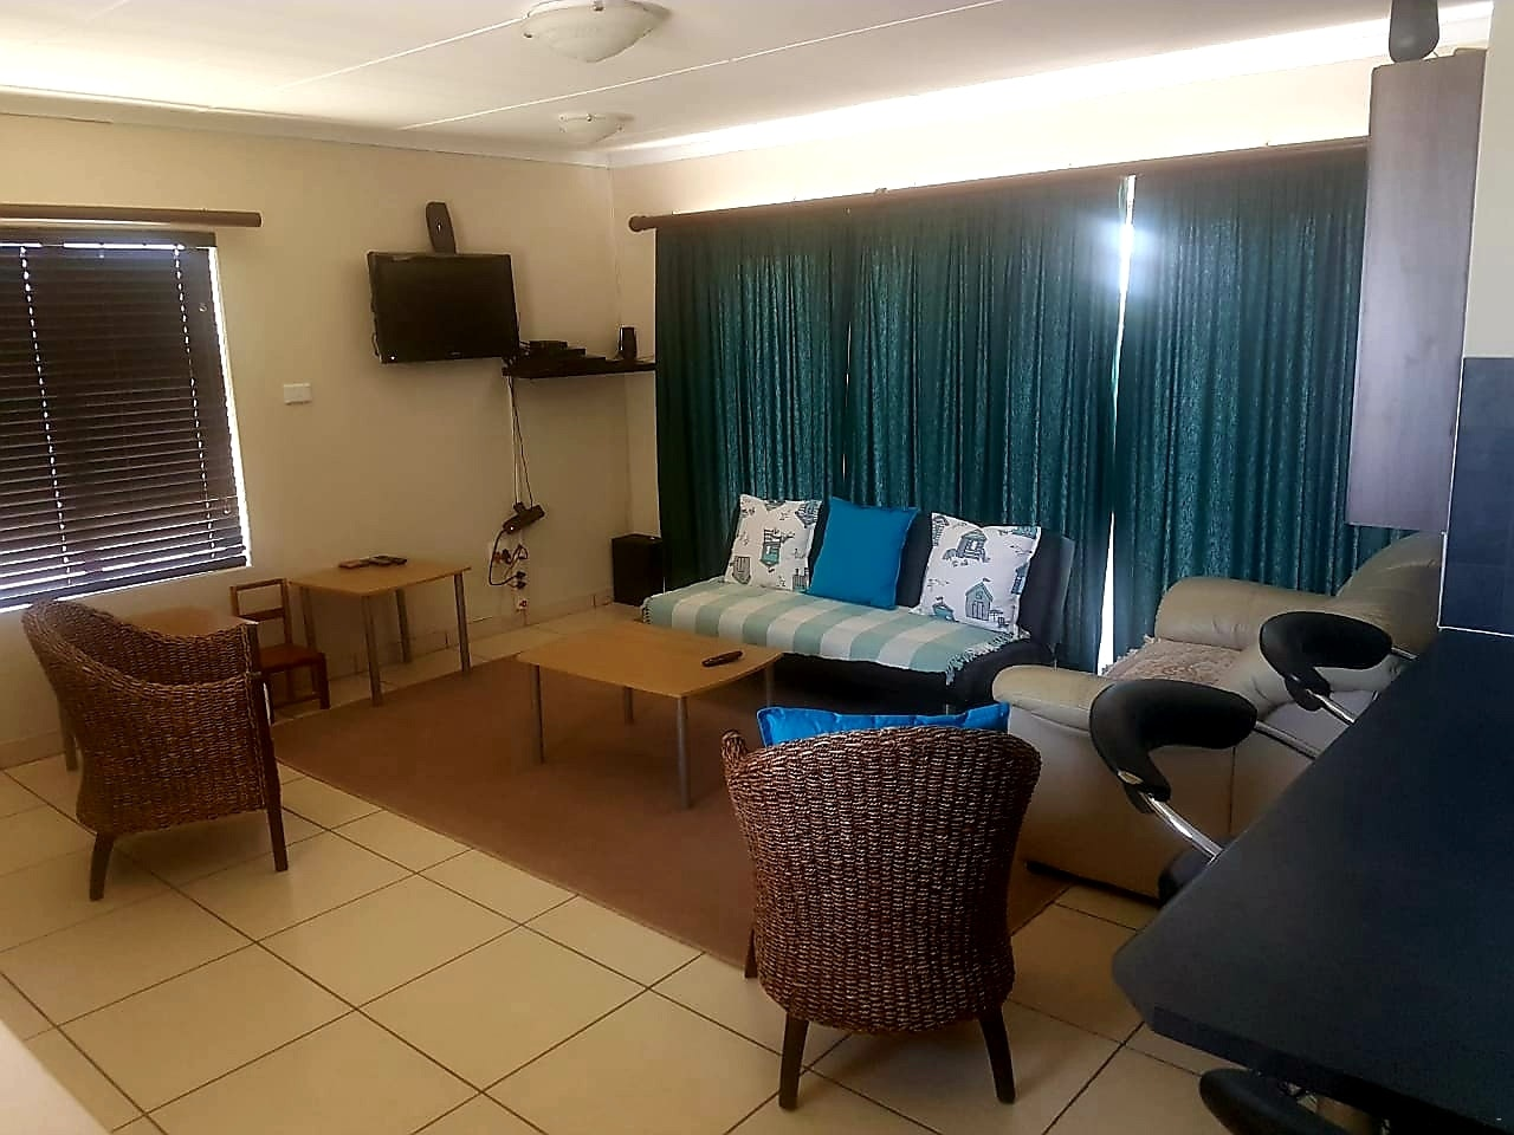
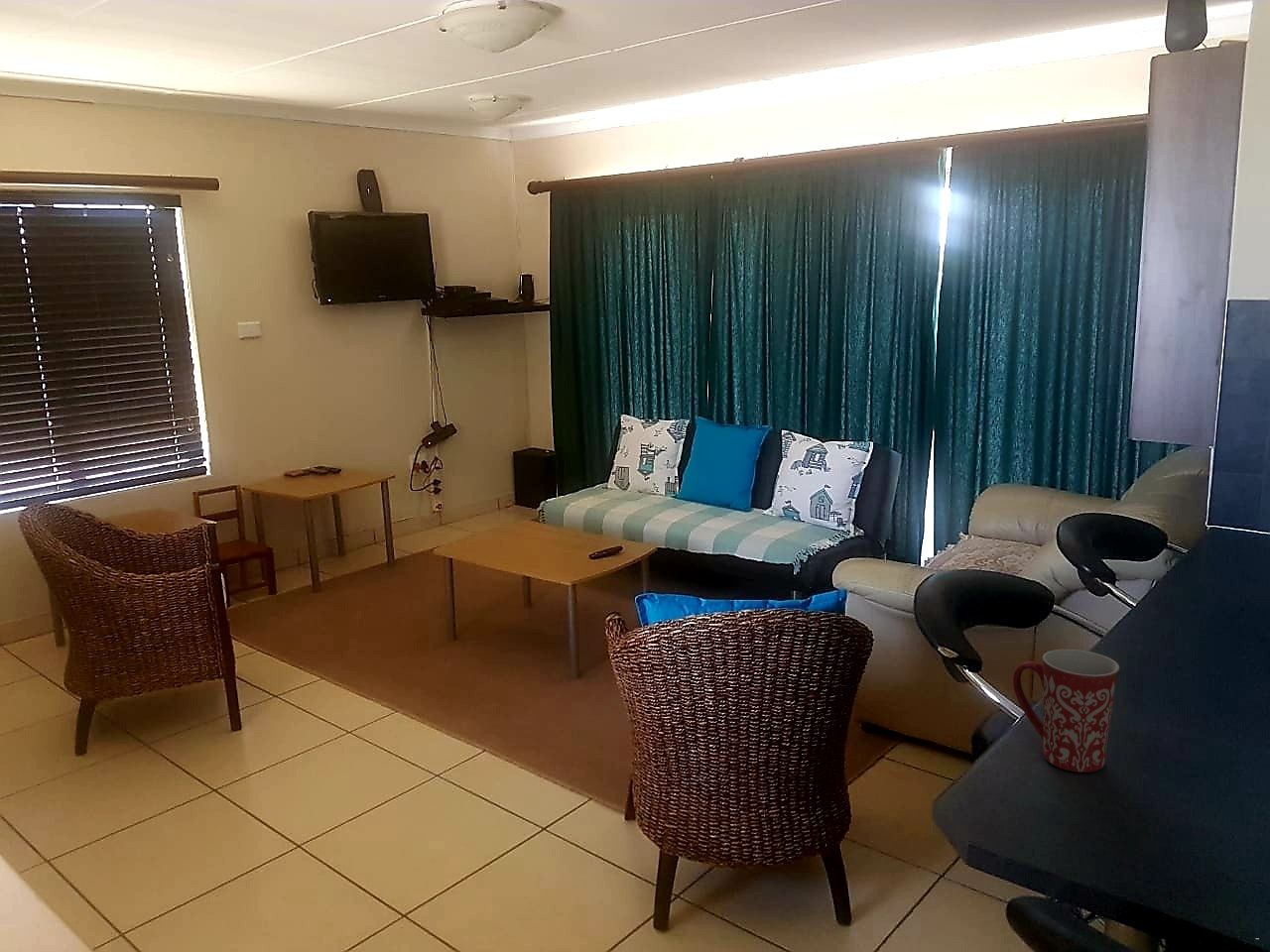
+ mug (1063, 706)
